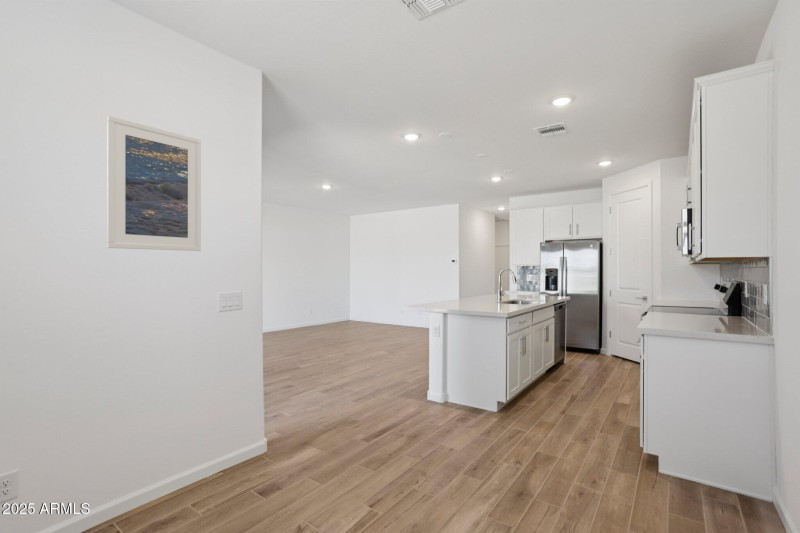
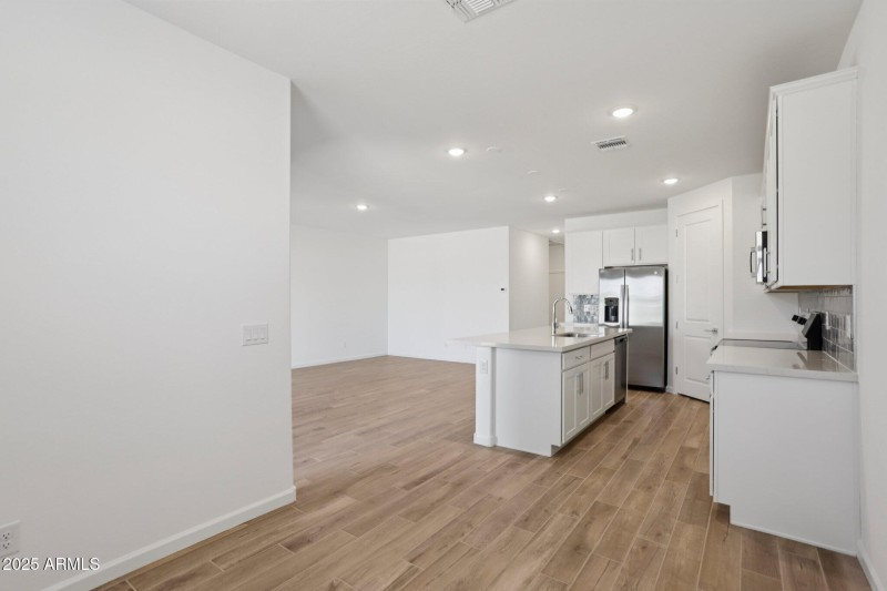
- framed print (158, 189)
